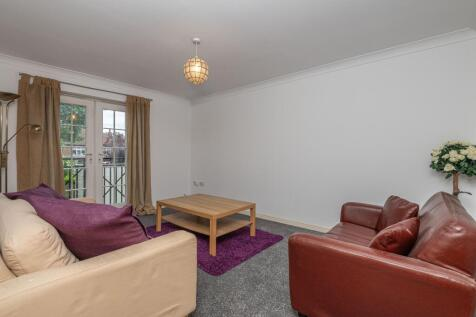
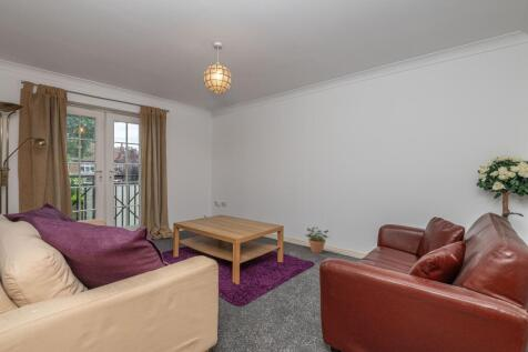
+ potted plant (318, 240)
